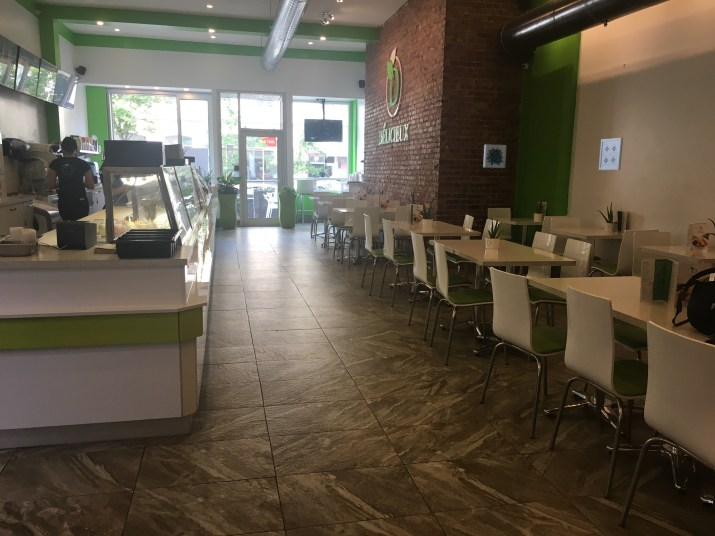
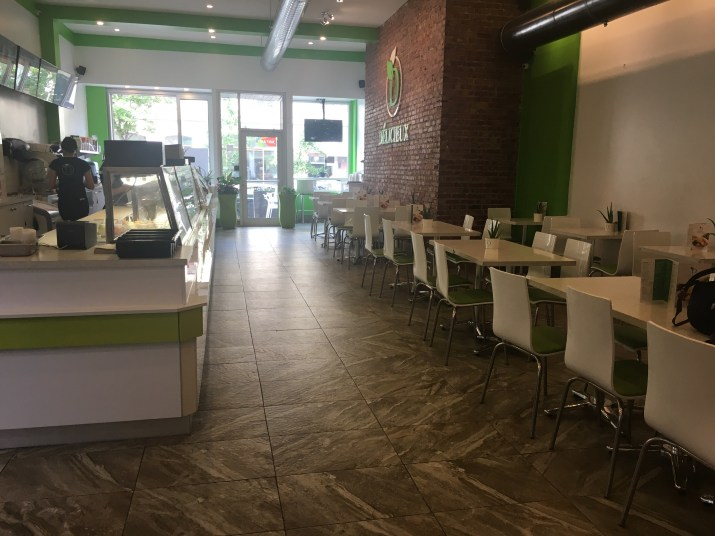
- wall art (610, 154)
- wall art (494, 156)
